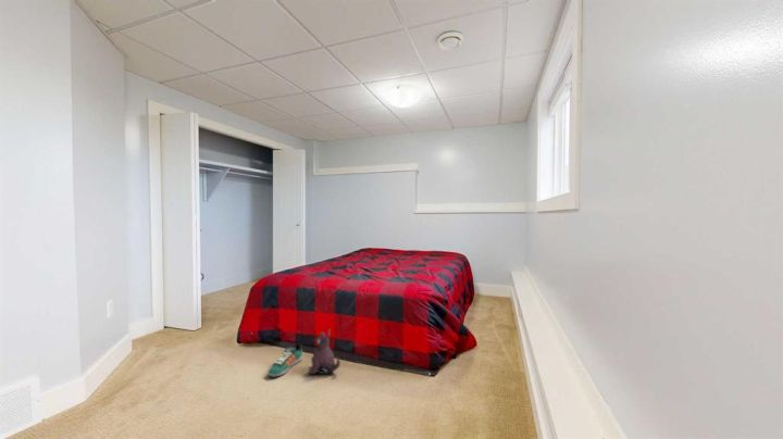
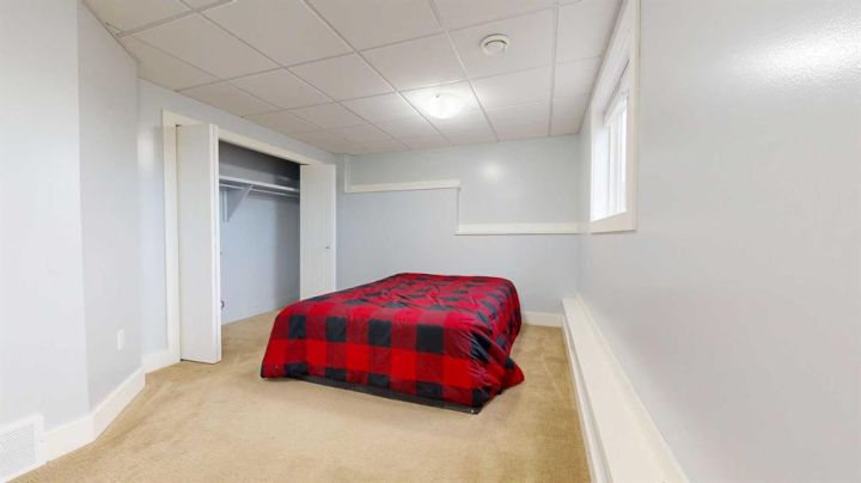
- plush toy (327, 351)
- sneaker (285, 358)
